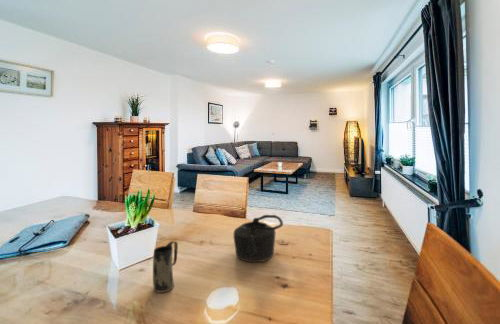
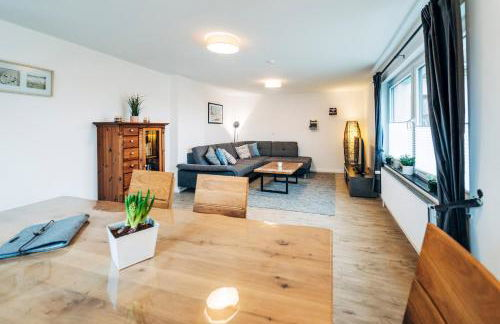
- teapot (256, 238)
- mug (166, 265)
